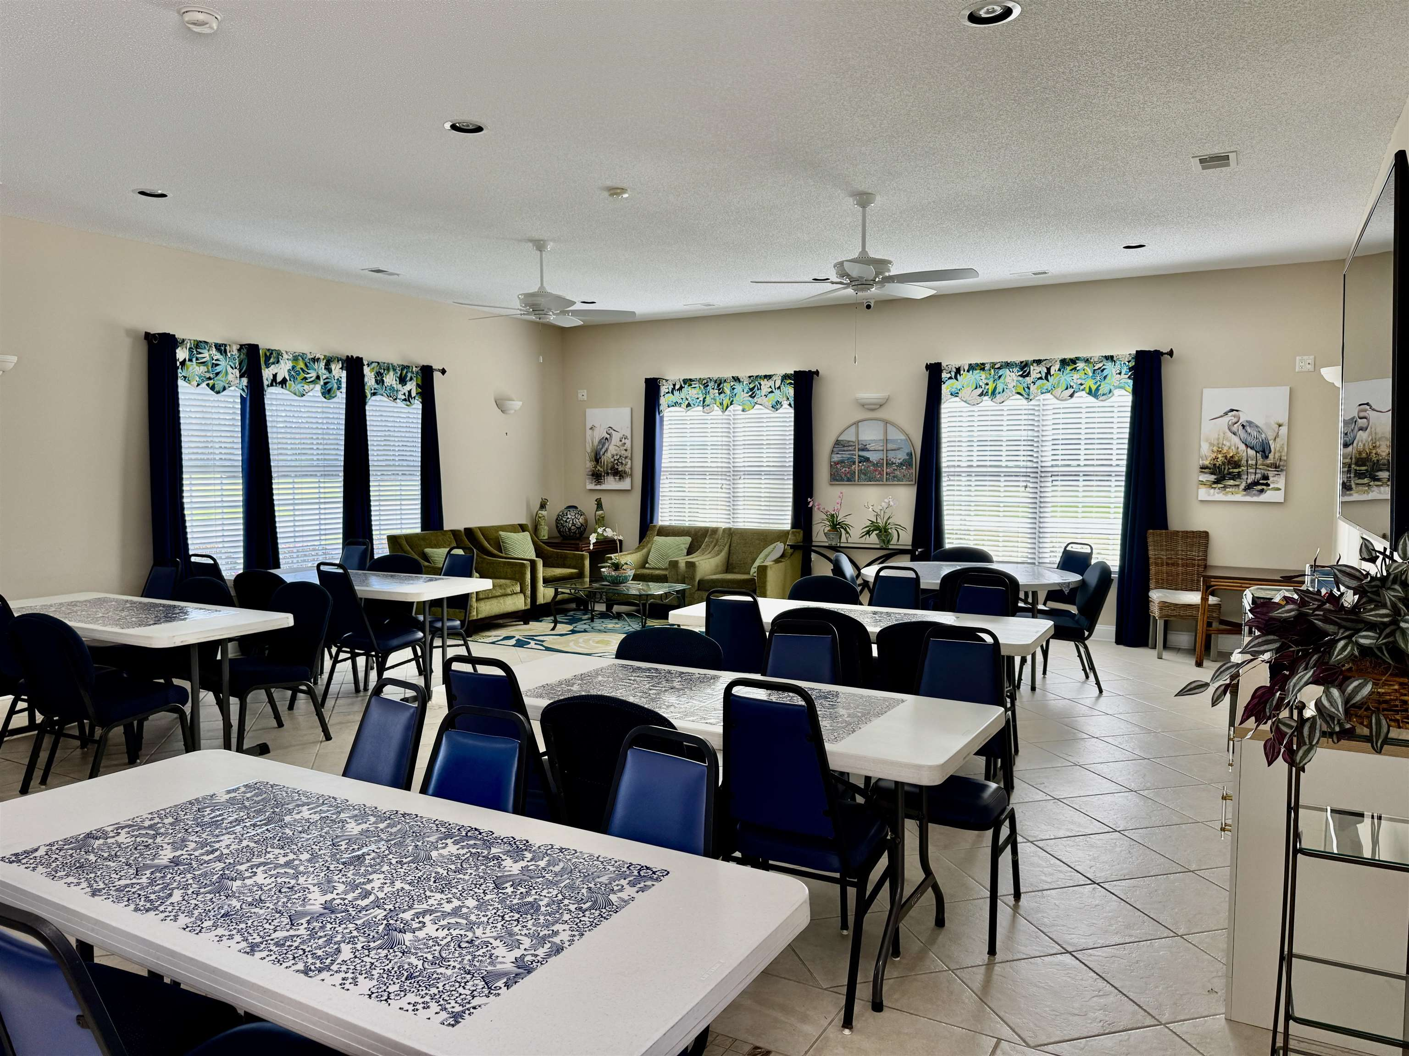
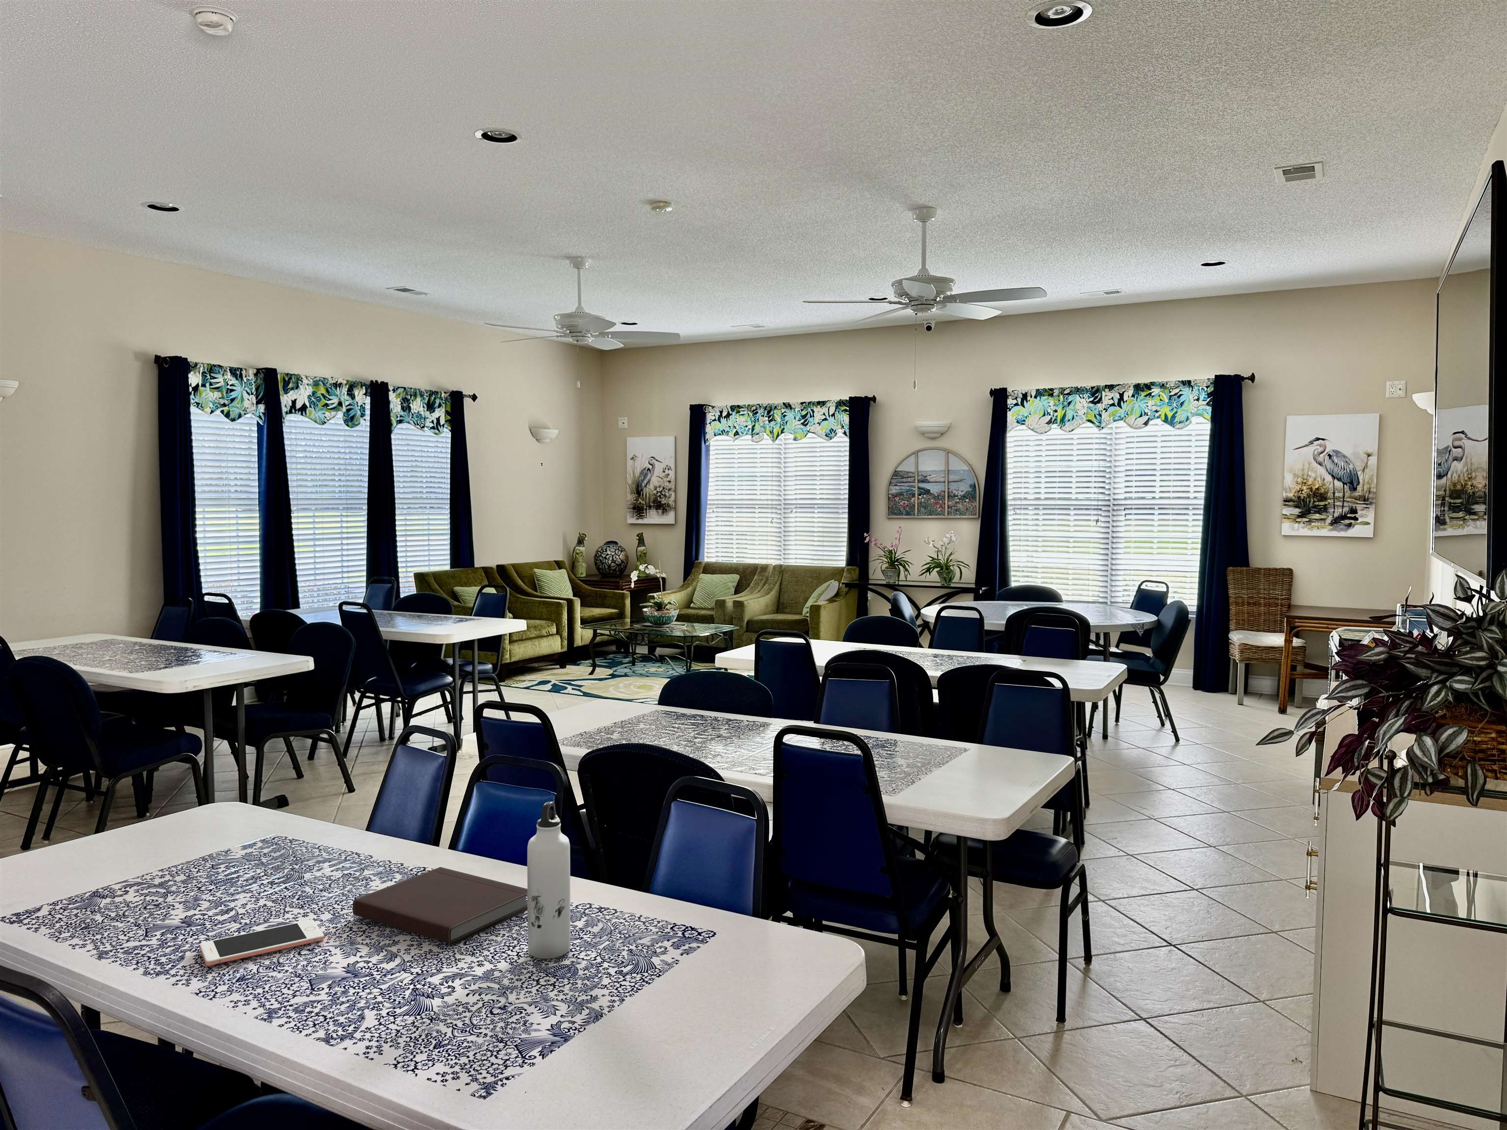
+ cell phone (262, 941)
+ notebook (445, 903)
+ water bottle (548, 877)
